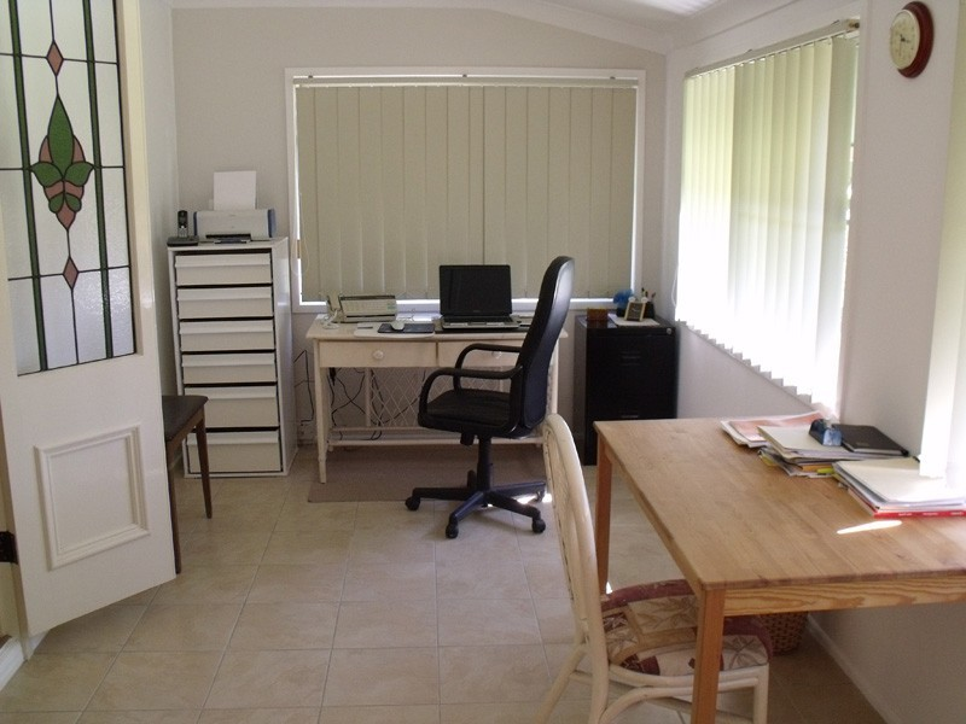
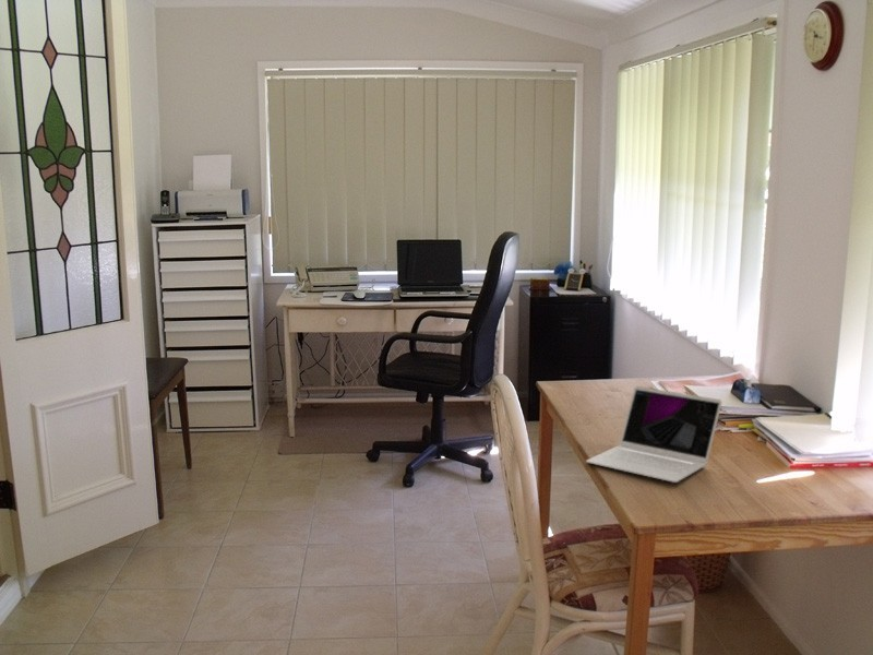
+ laptop (654, 428)
